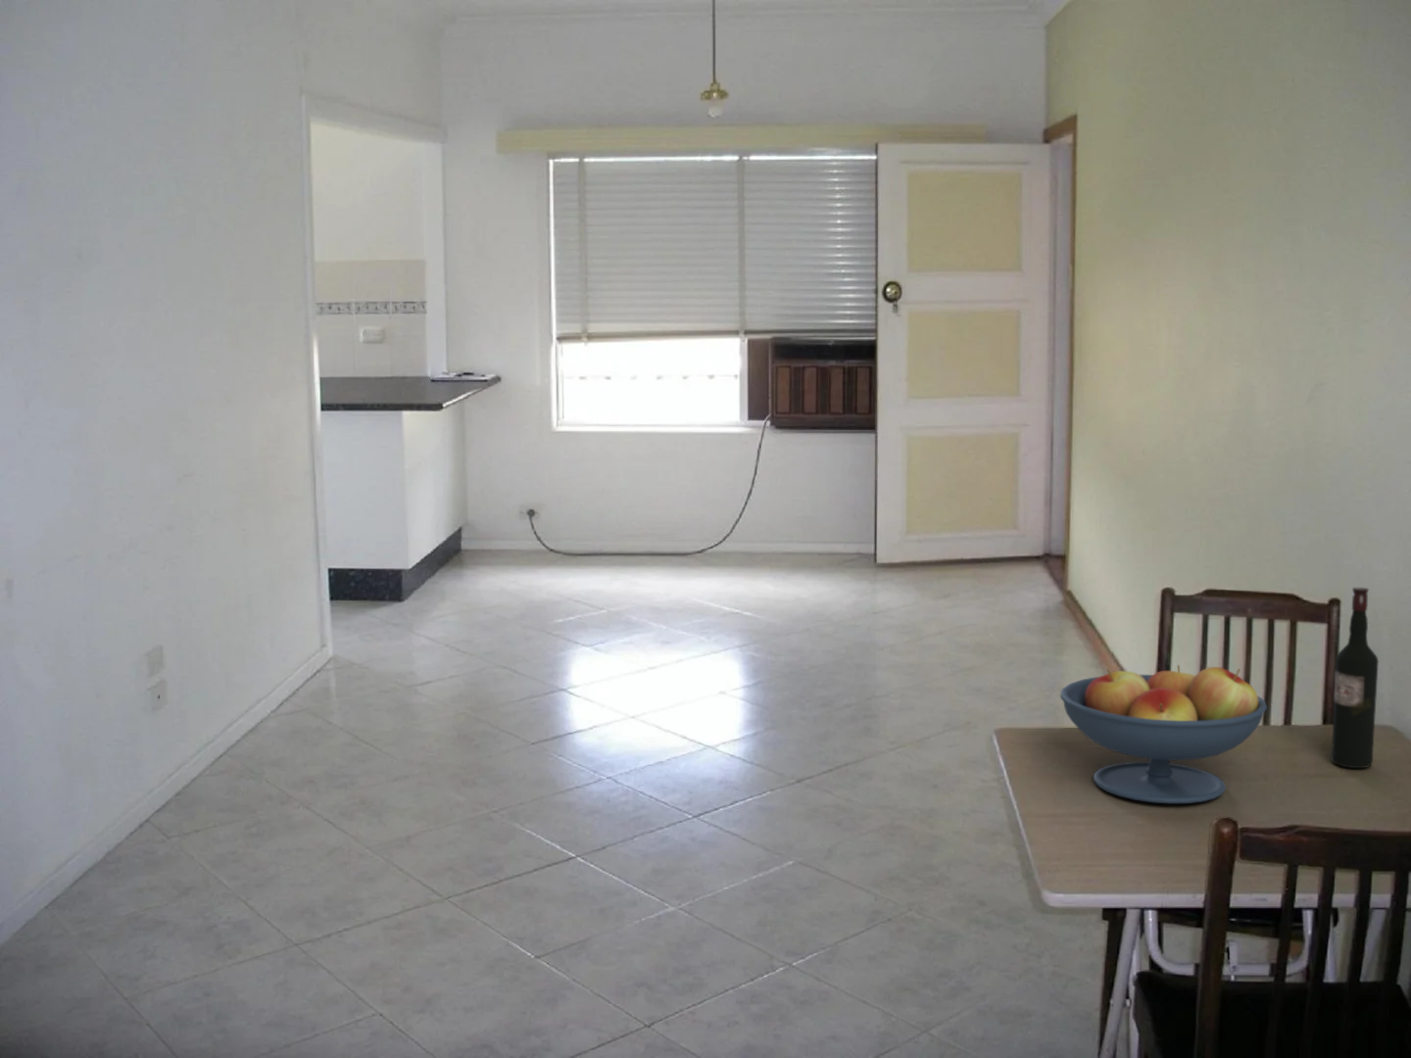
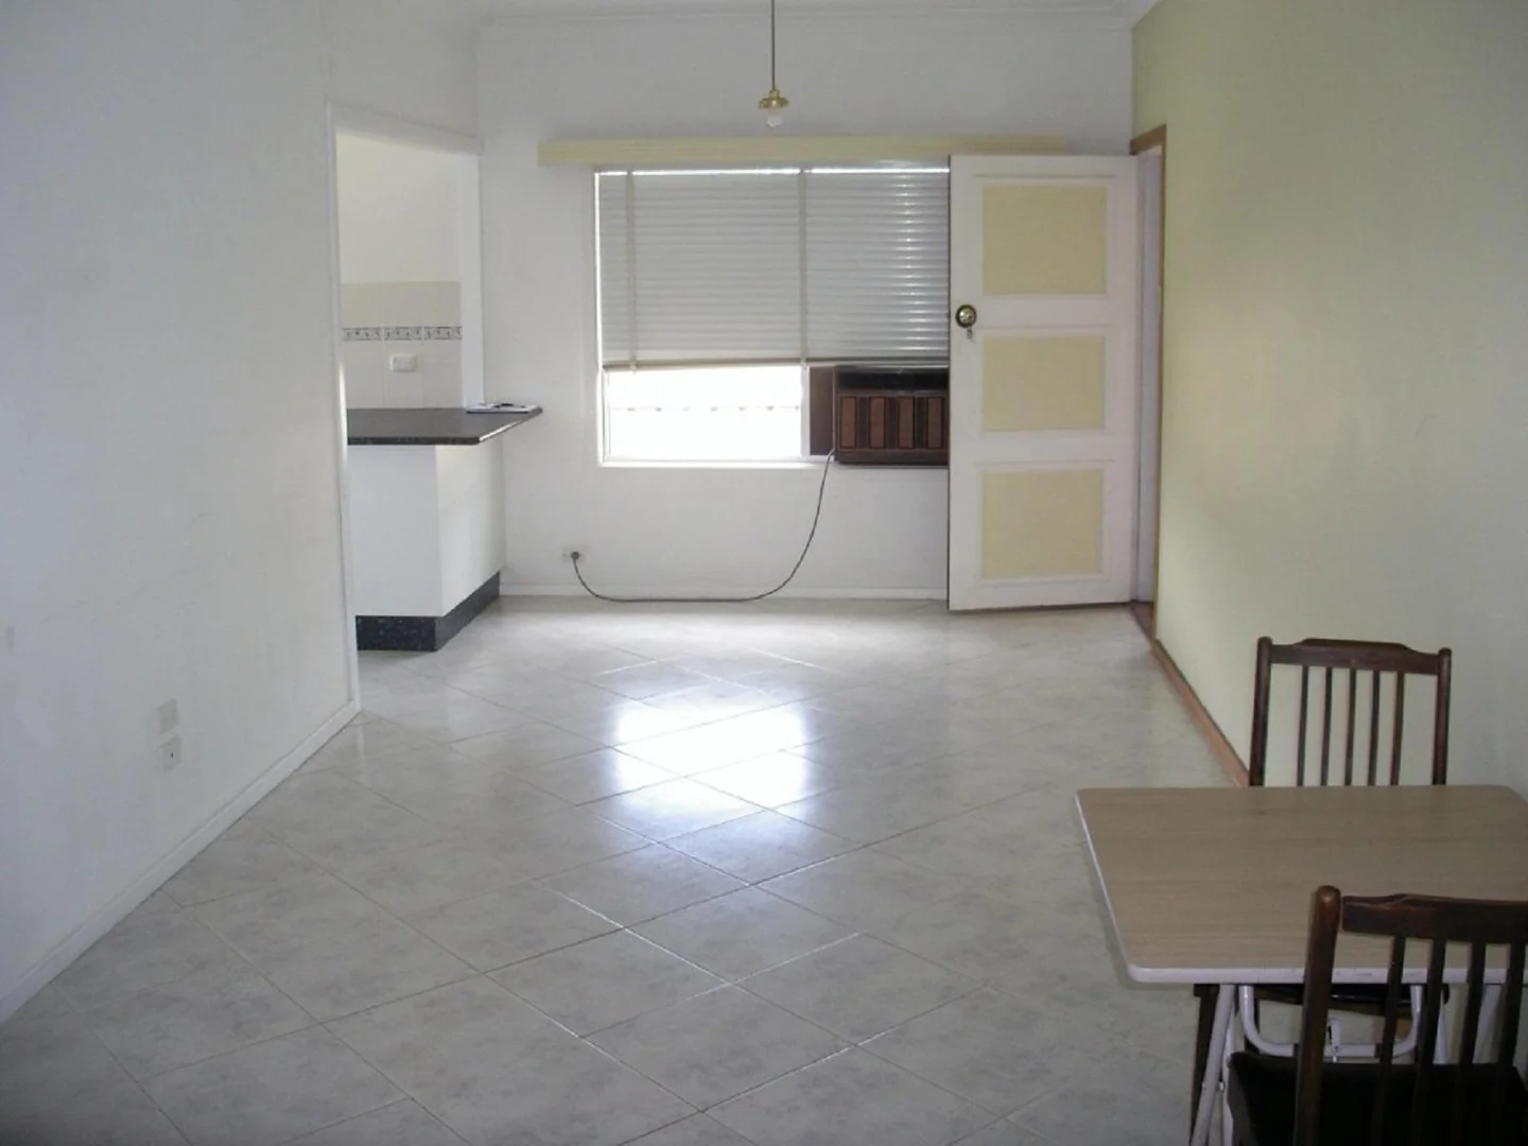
- fruit bowl (1160, 725)
- wine bottle (1355, 676)
